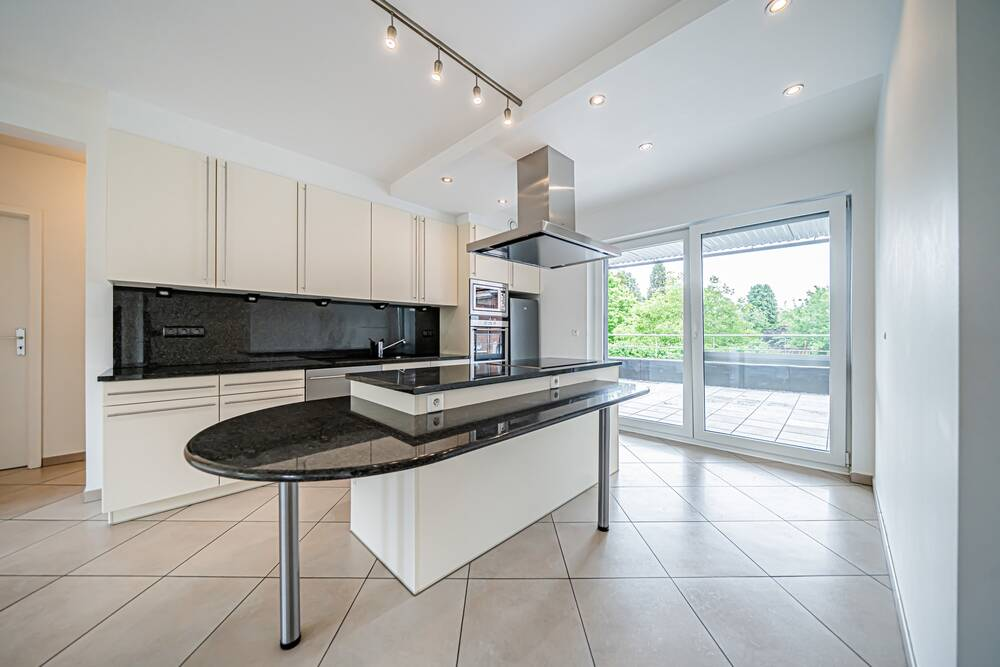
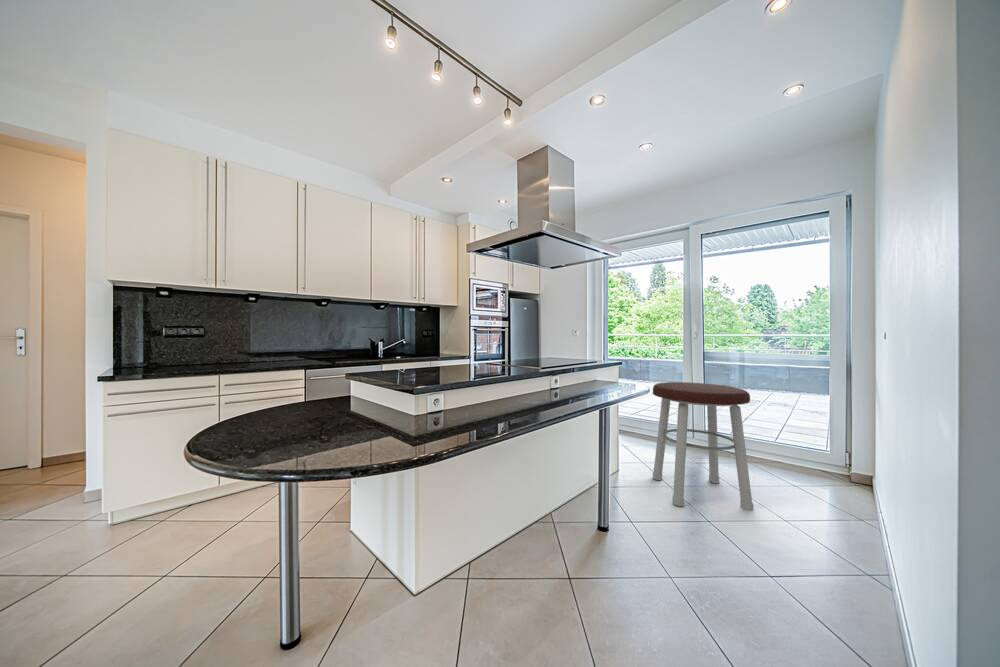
+ bar stool (697, 445)
